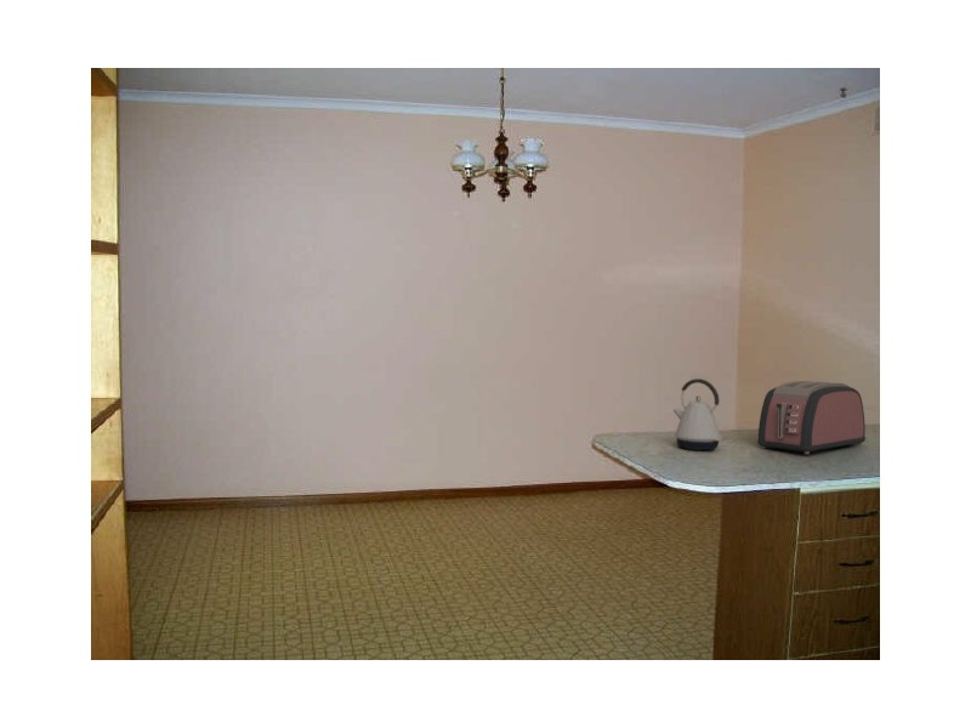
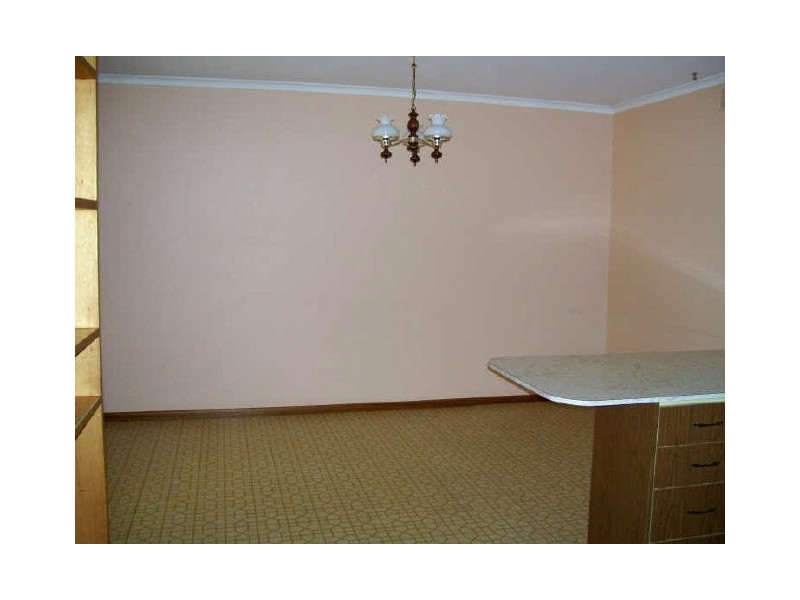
- toaster (811, 414)
- kettle (697, 413)
